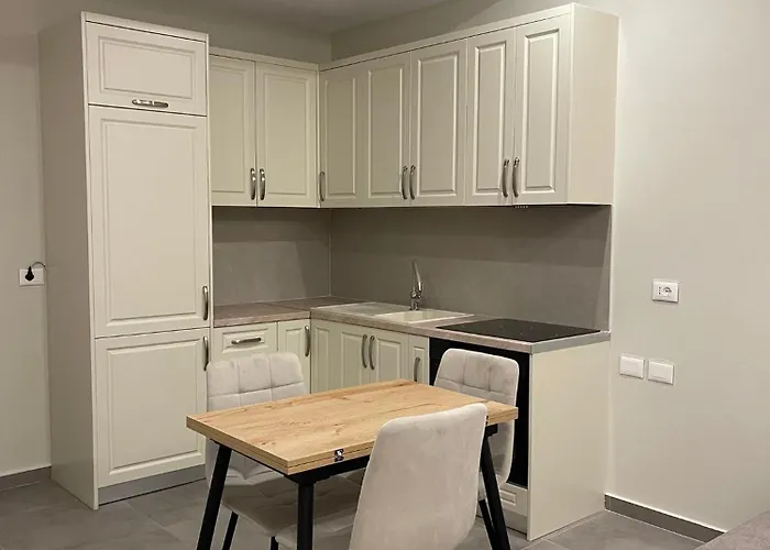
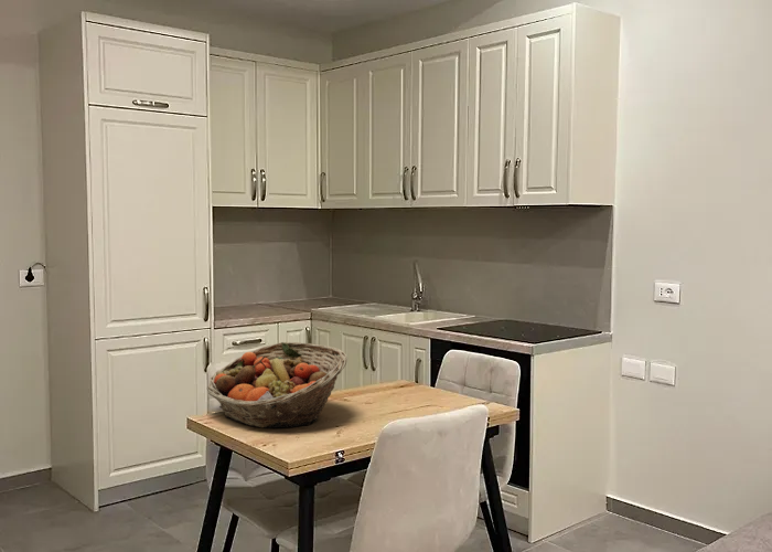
+ fruit basket (277, 382)
